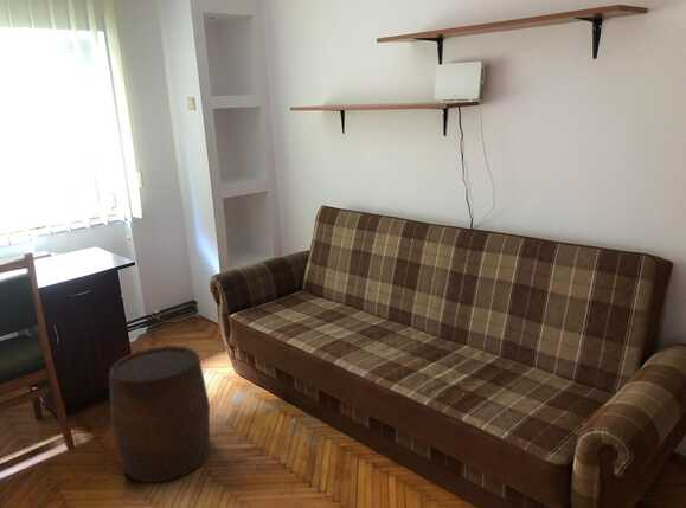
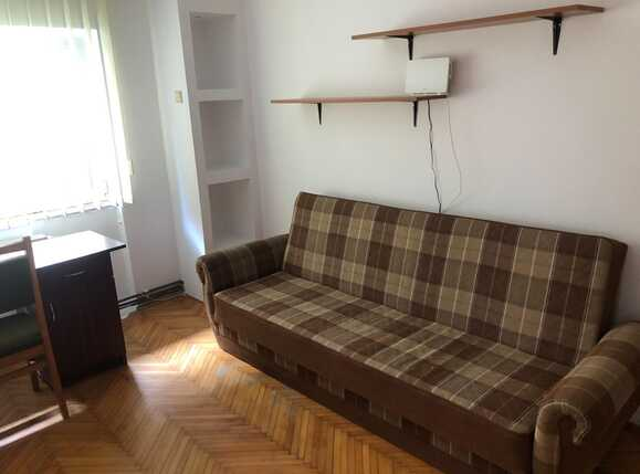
- stool (161, 410)
